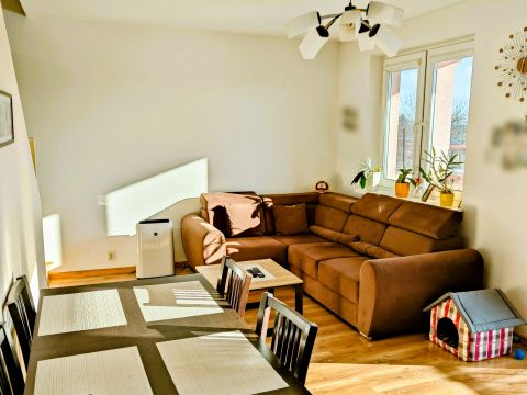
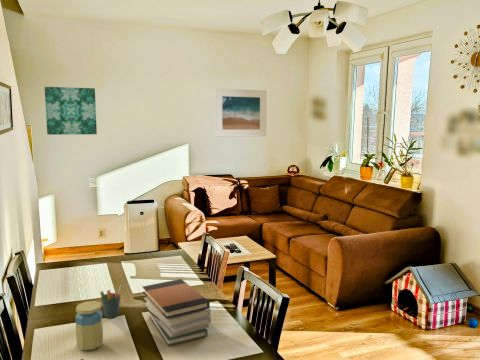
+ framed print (241, 113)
+ book stack (176, 310)
+ wall art (71, 111)
+ pen holder (110, 300)
+ jar (89, 325)
